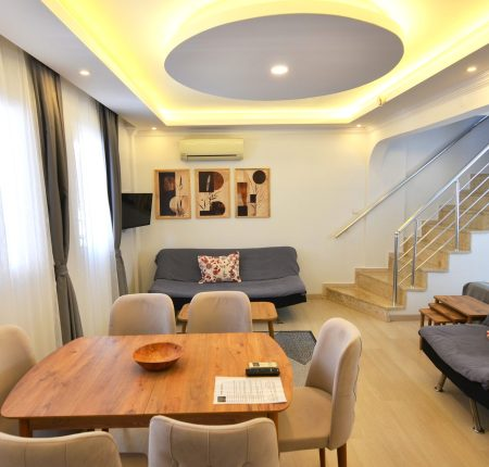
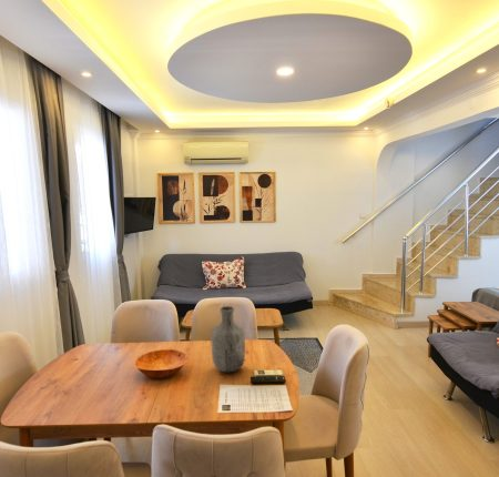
+ vase (227, 338)
